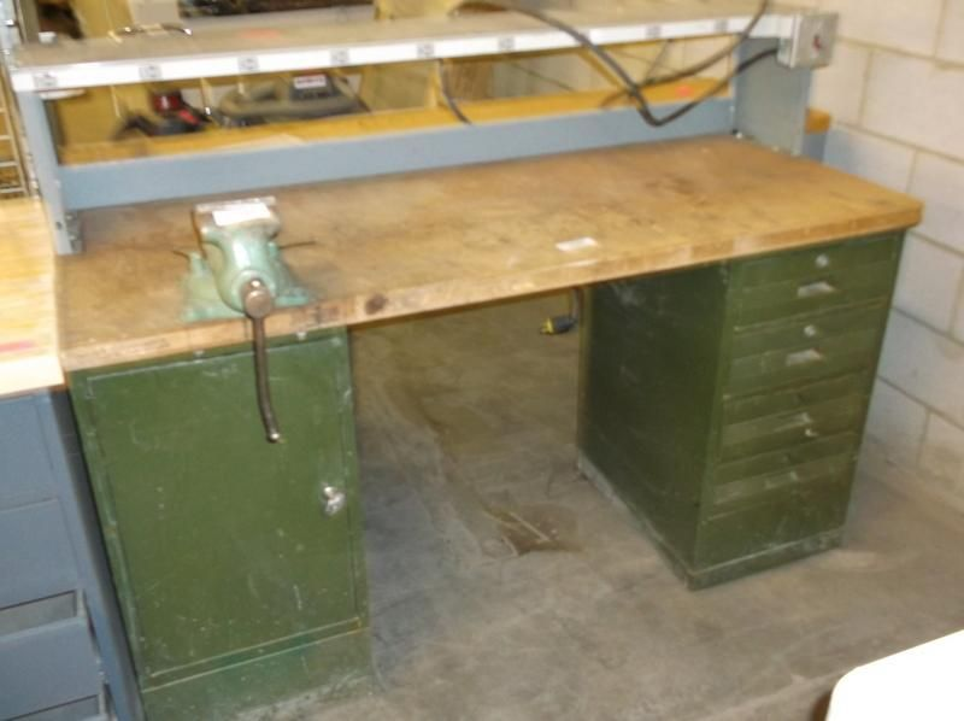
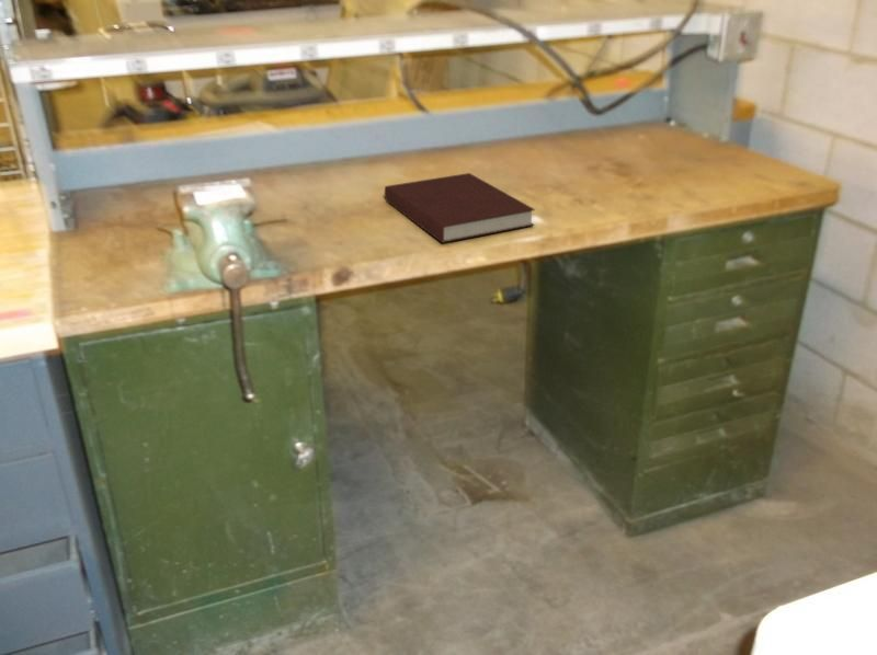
+ notebook (456, 205)
